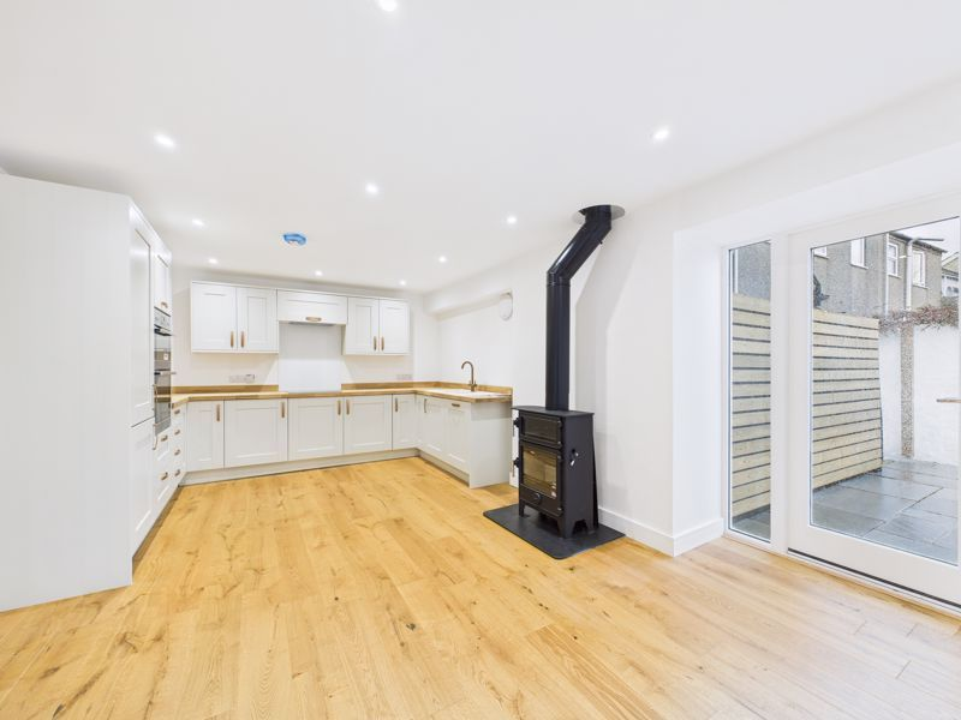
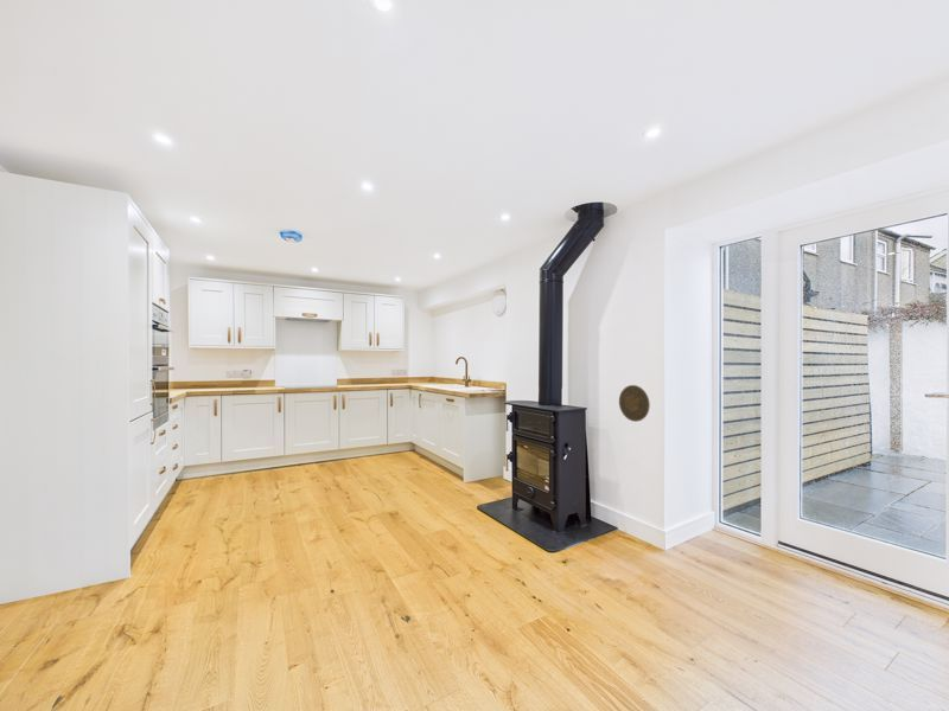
+ decorative plate (632, 403)
